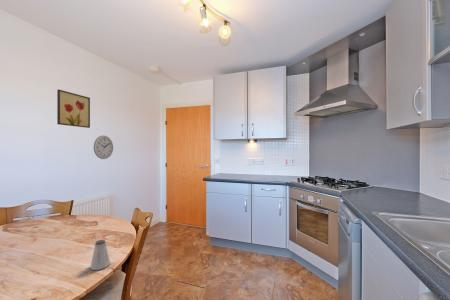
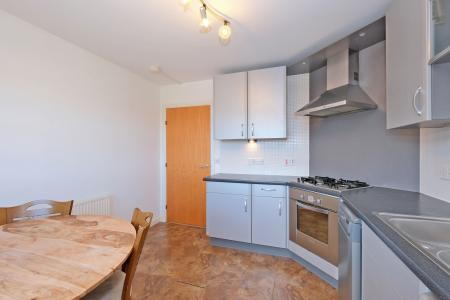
- wall art (74, 110)
- saltshaker (100, 253)
- wall clock (104, 147)
